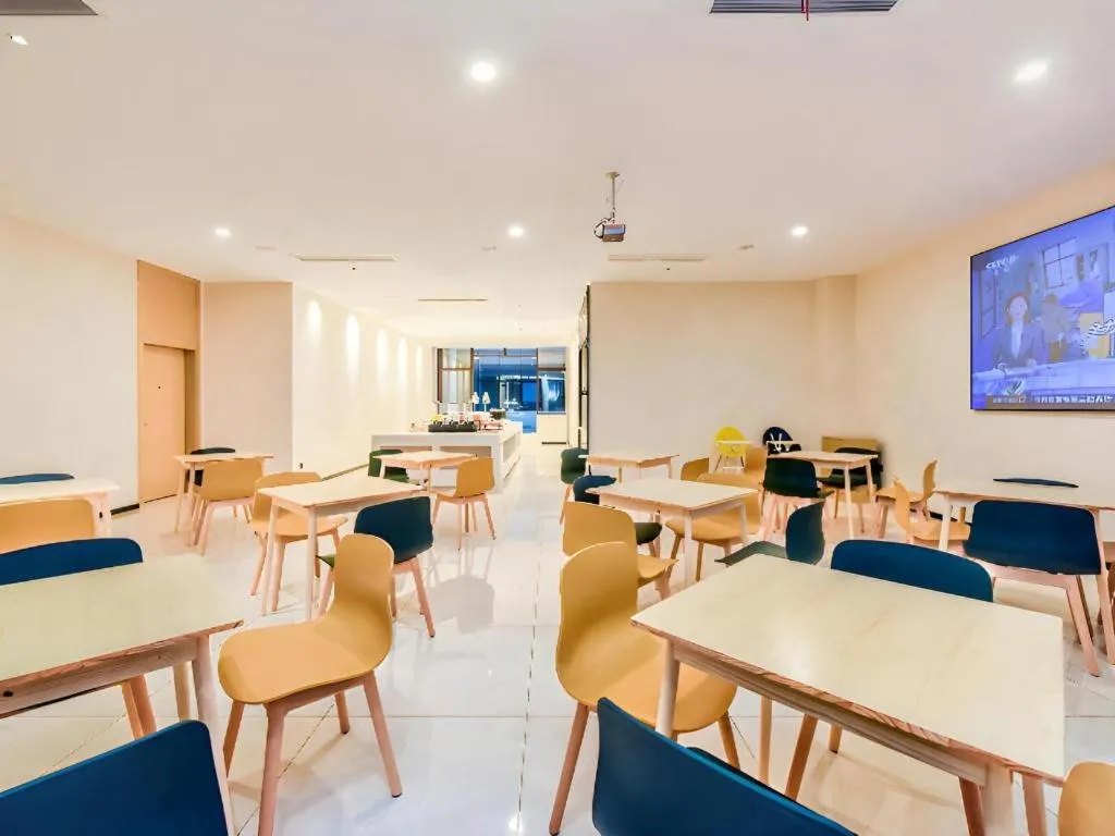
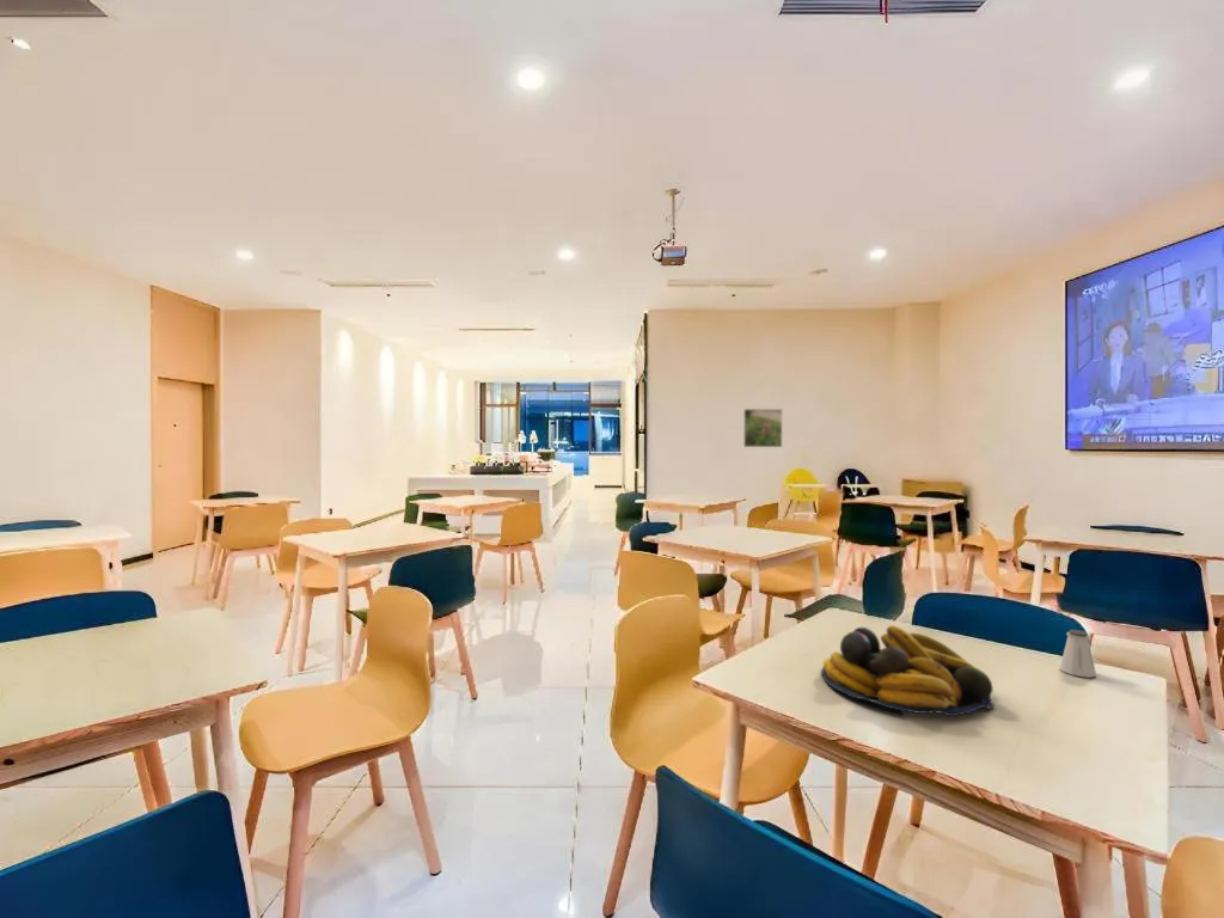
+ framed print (763, 428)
+ fruit bowl (900, 657)
+ saltshaker (1077, 651)
